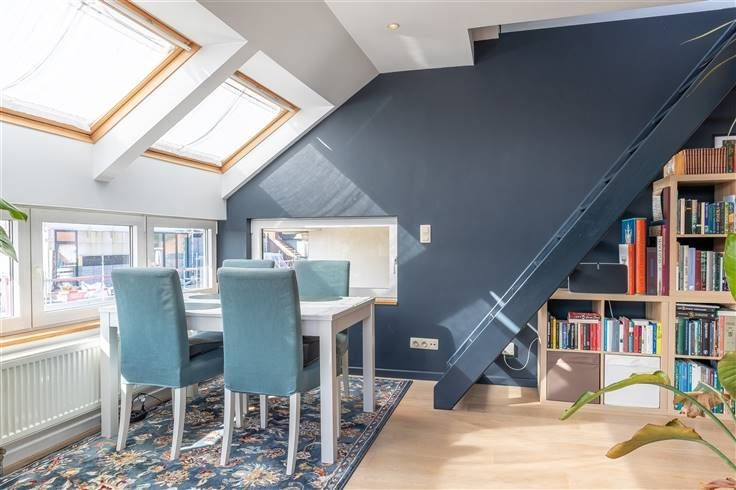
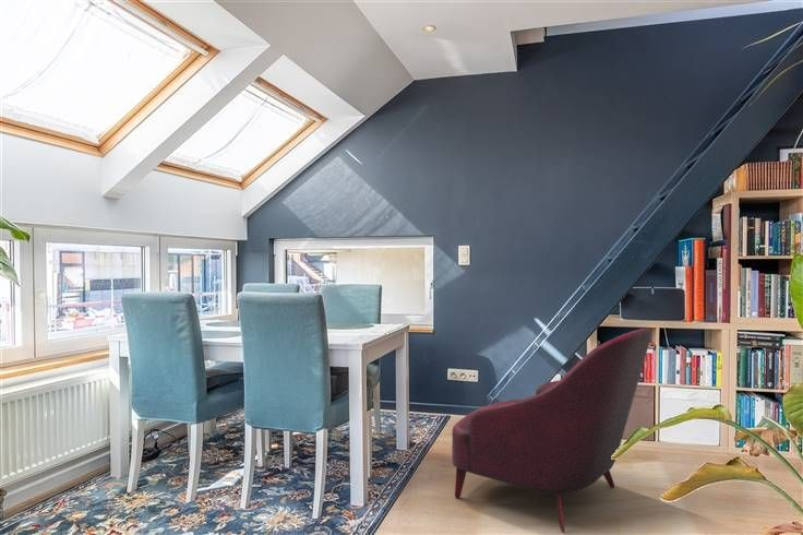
+ armchair (552, 409)
